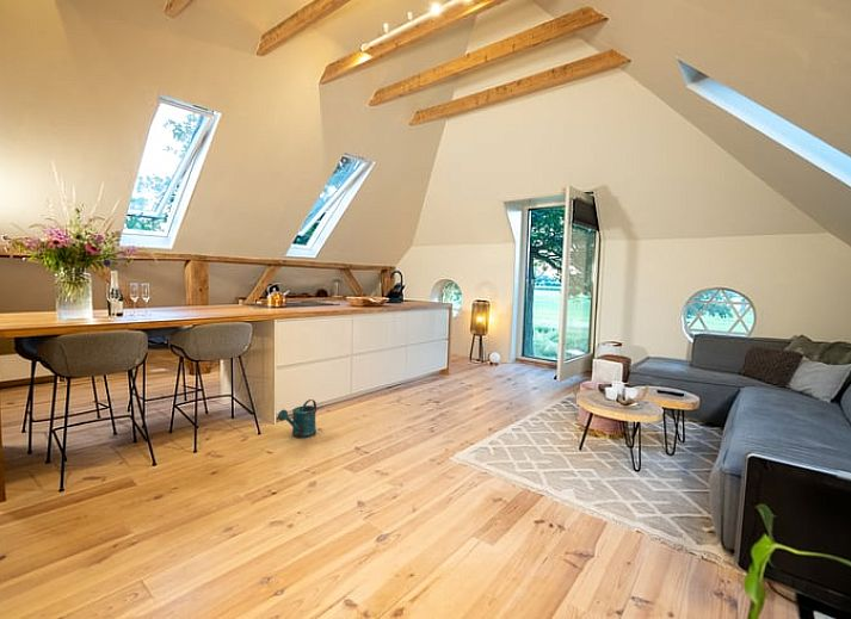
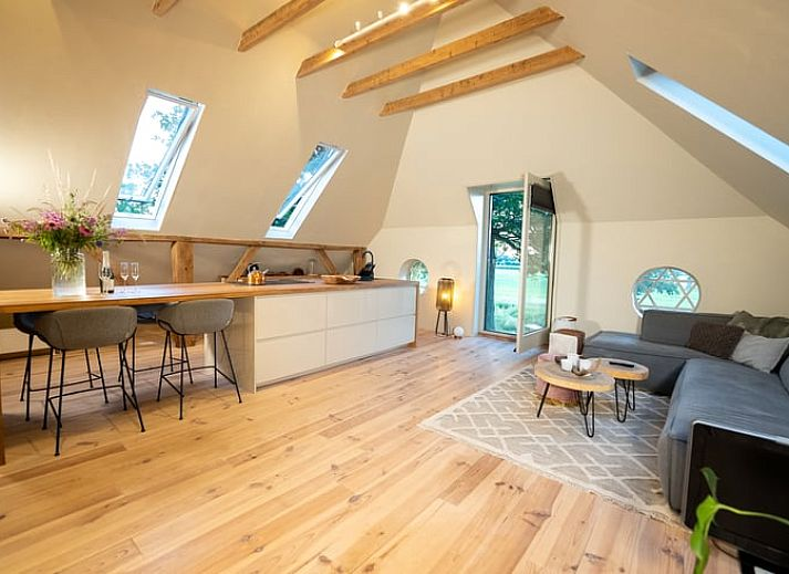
- watering can (298, 420)
